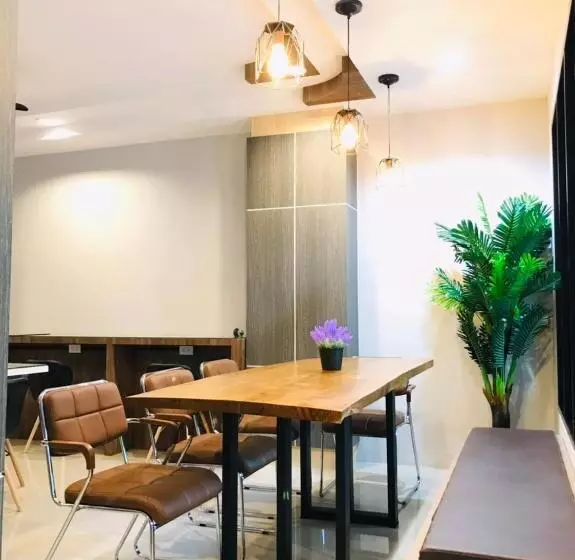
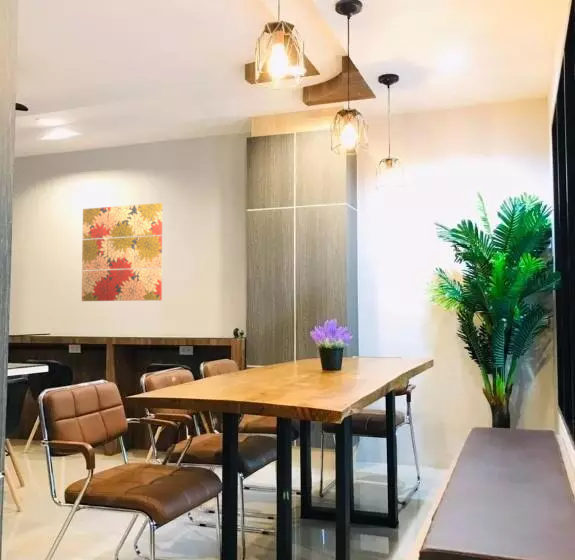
+ wall art (121, 253)
